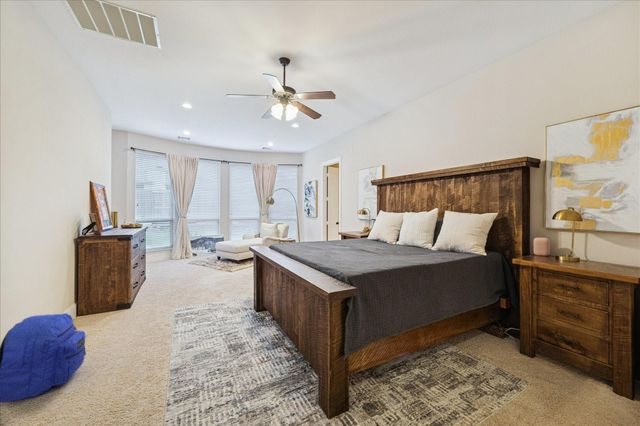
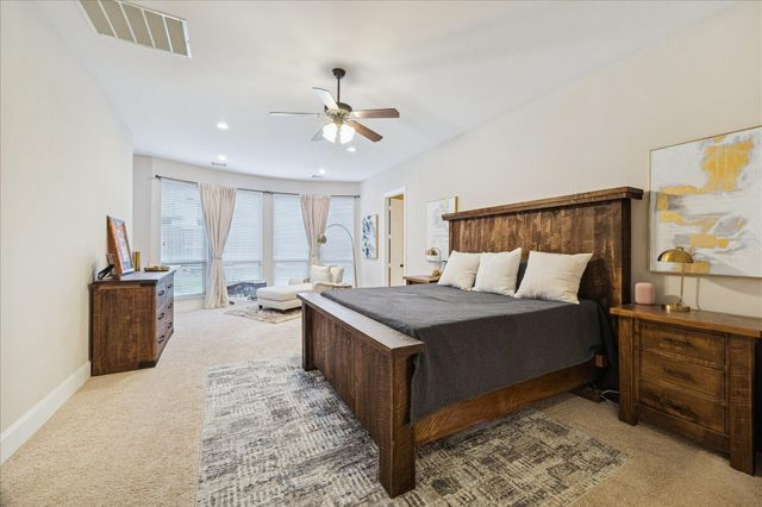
- backpack (47, 348)
